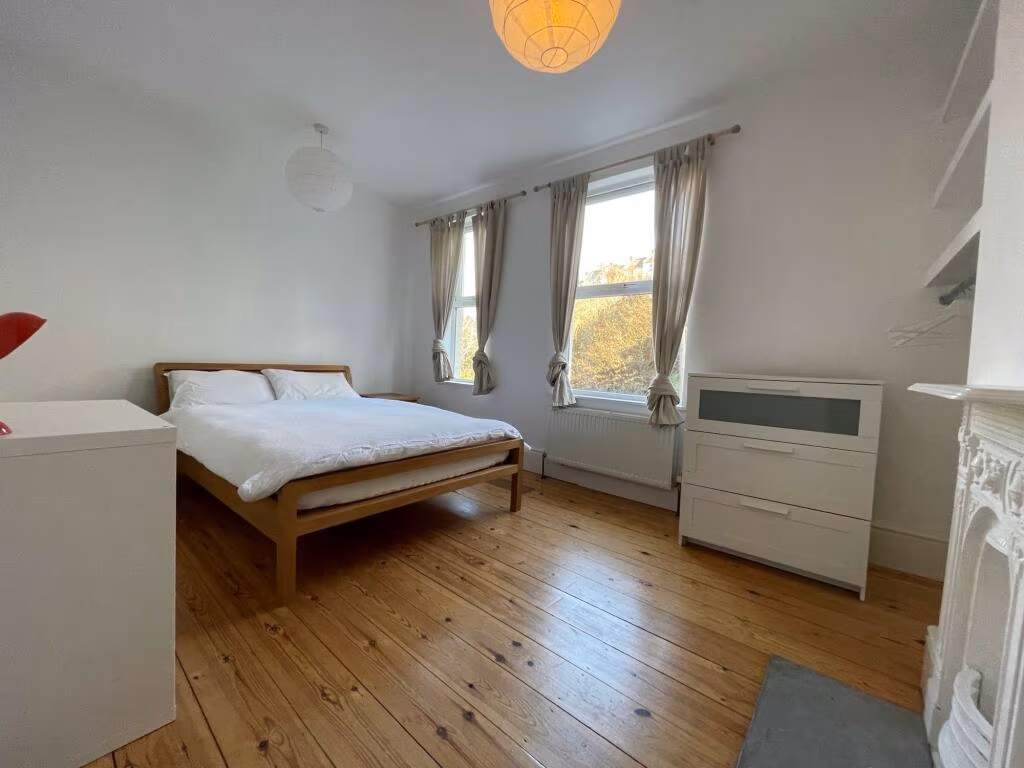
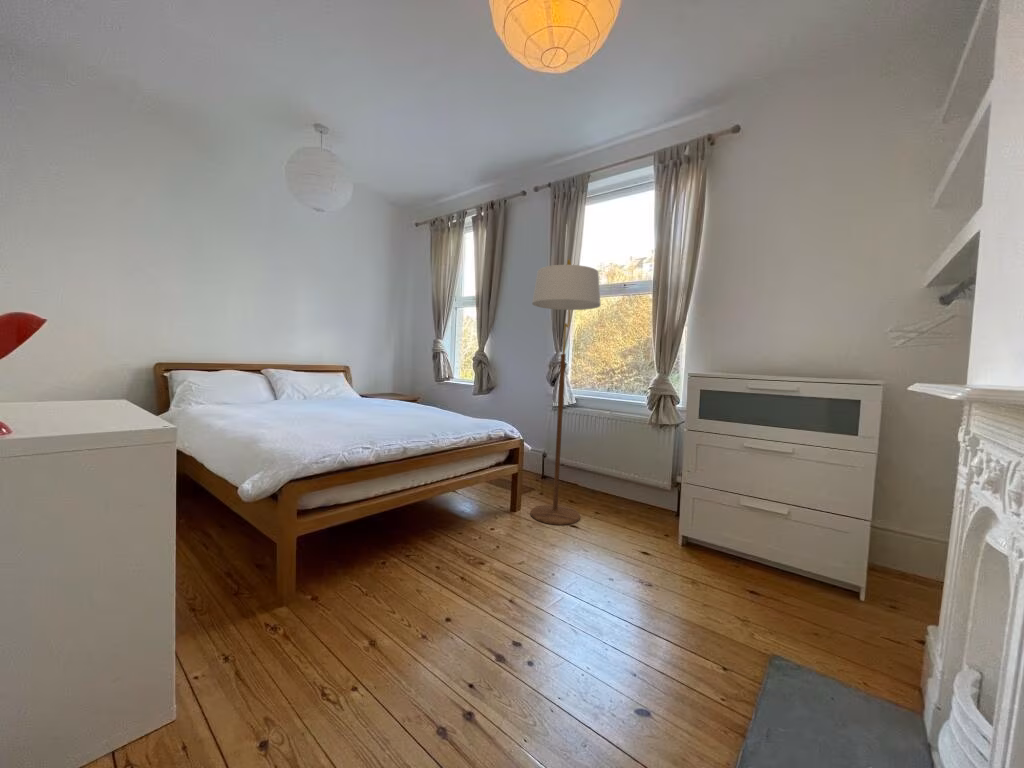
+ floor lamp (562, 388)
